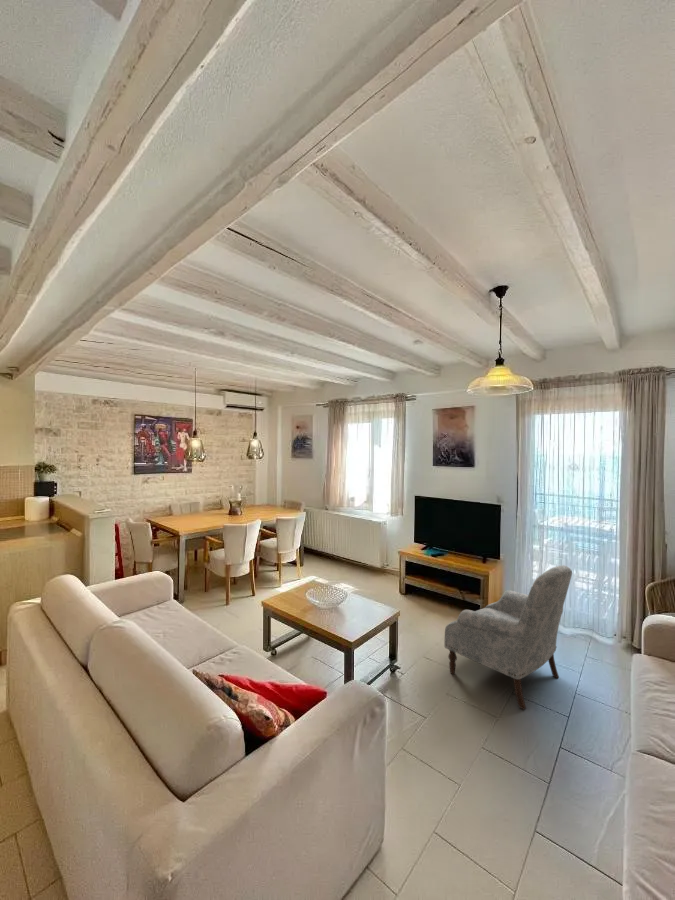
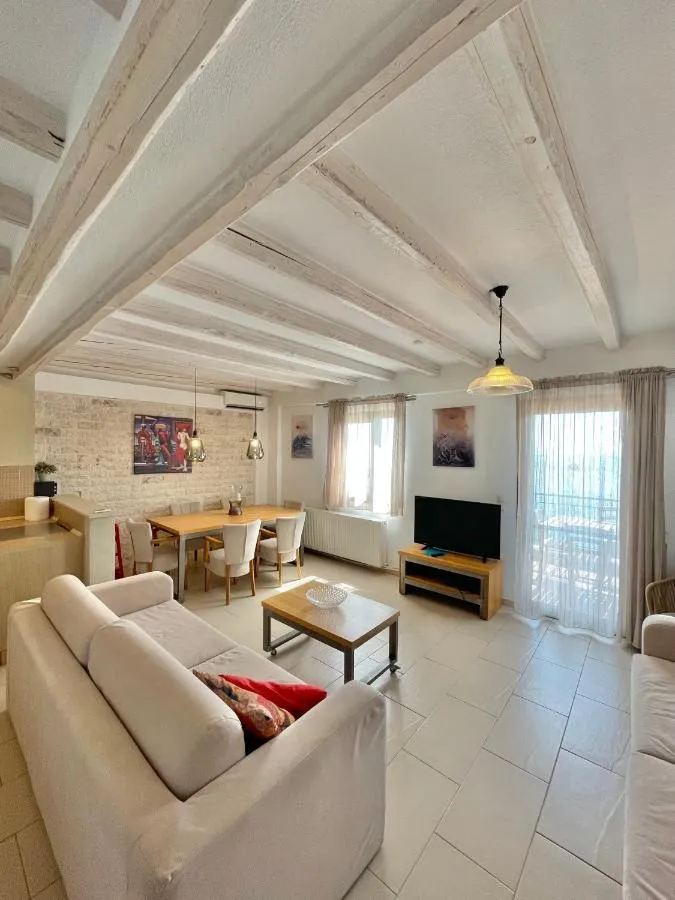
- armchair (510, 617)
